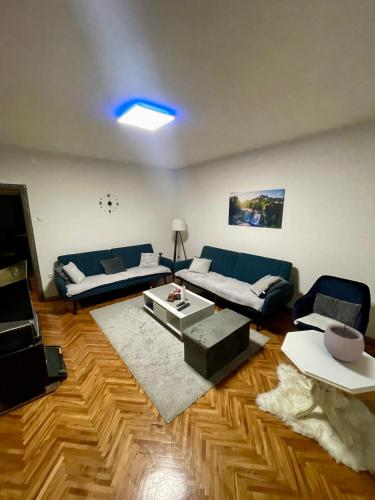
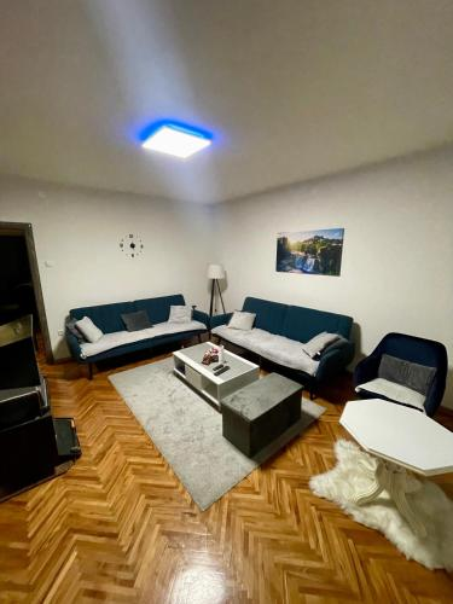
- plant pot (343, 338)
